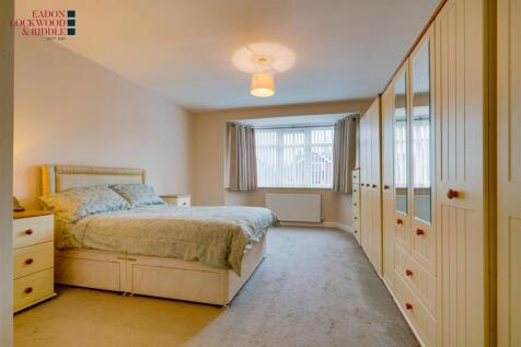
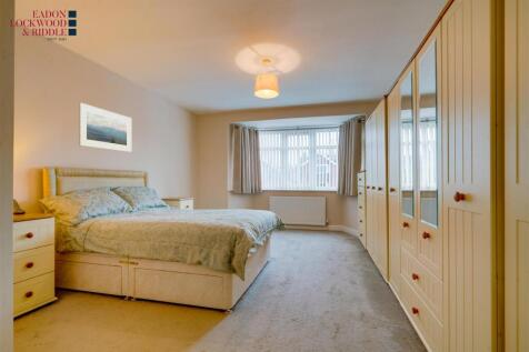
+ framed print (108, 130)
